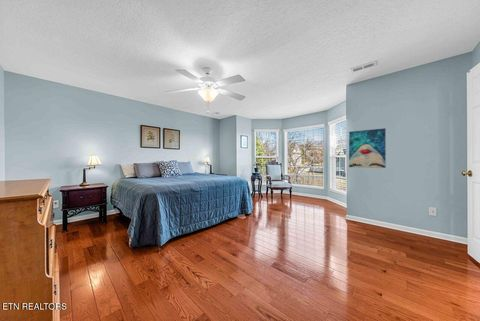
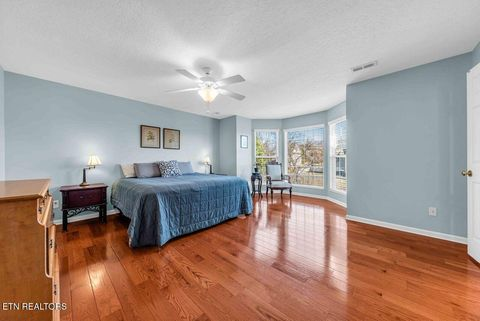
- wall art (366, 148)
